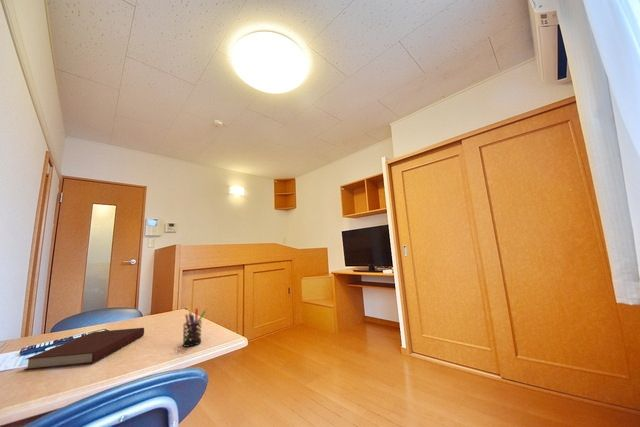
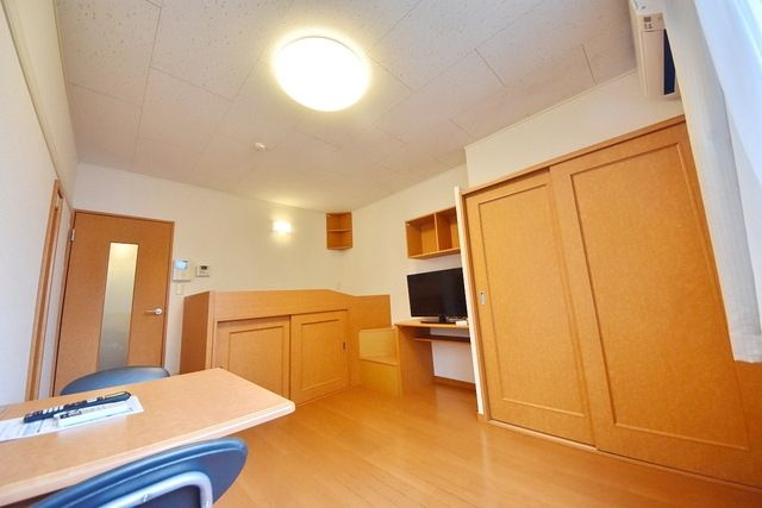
- notebook (93, 345)
- pen holder (194, 325)
